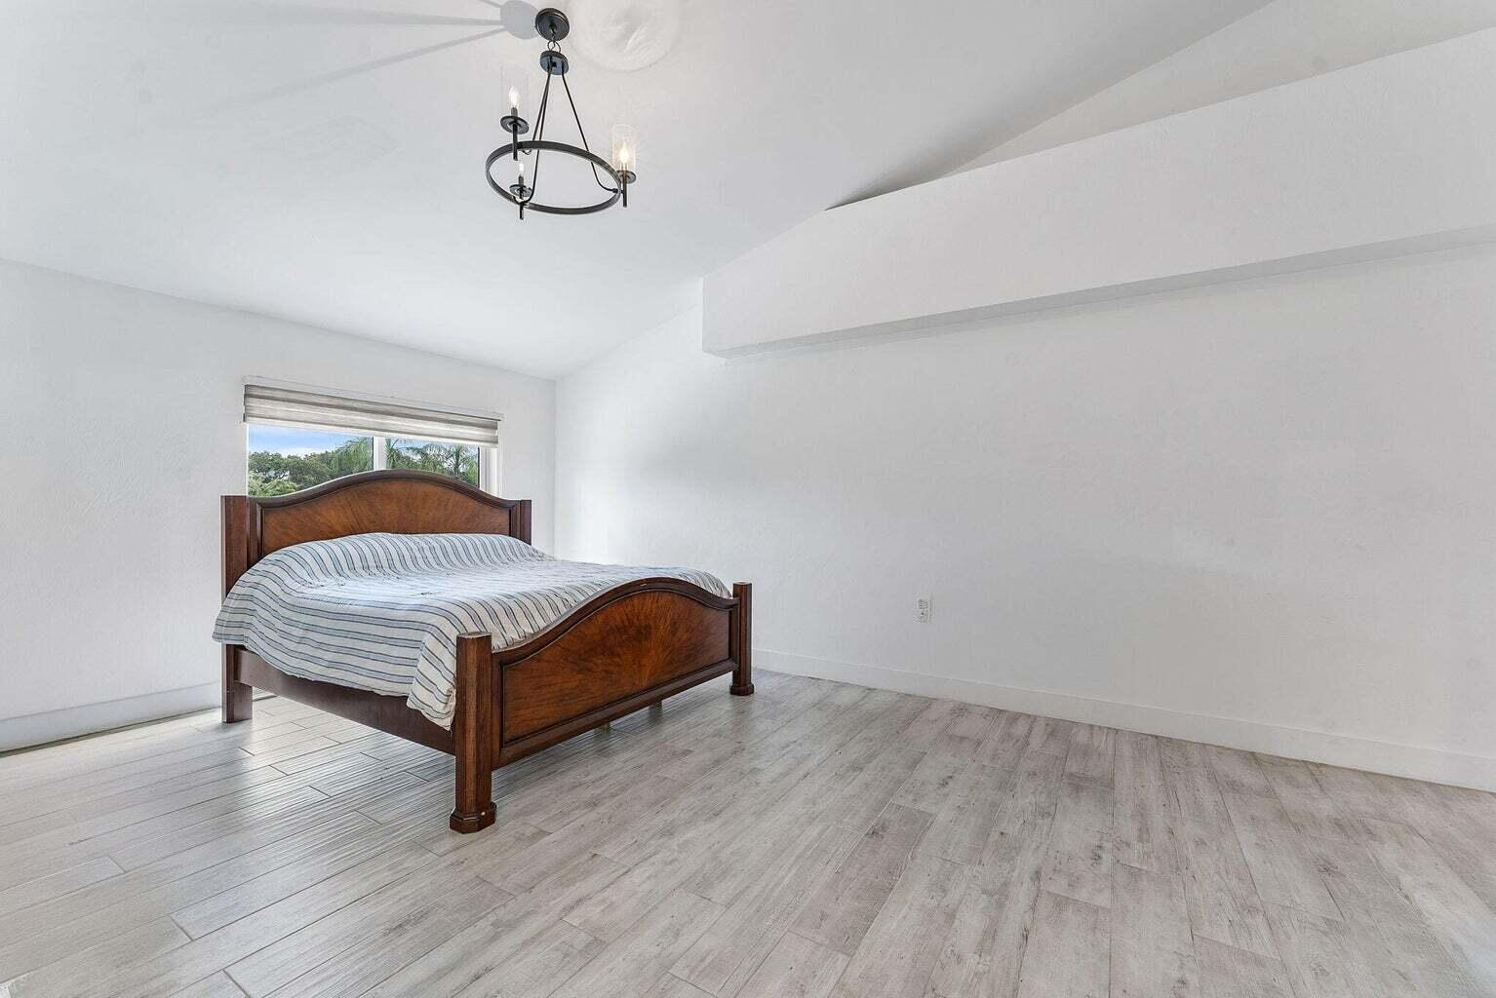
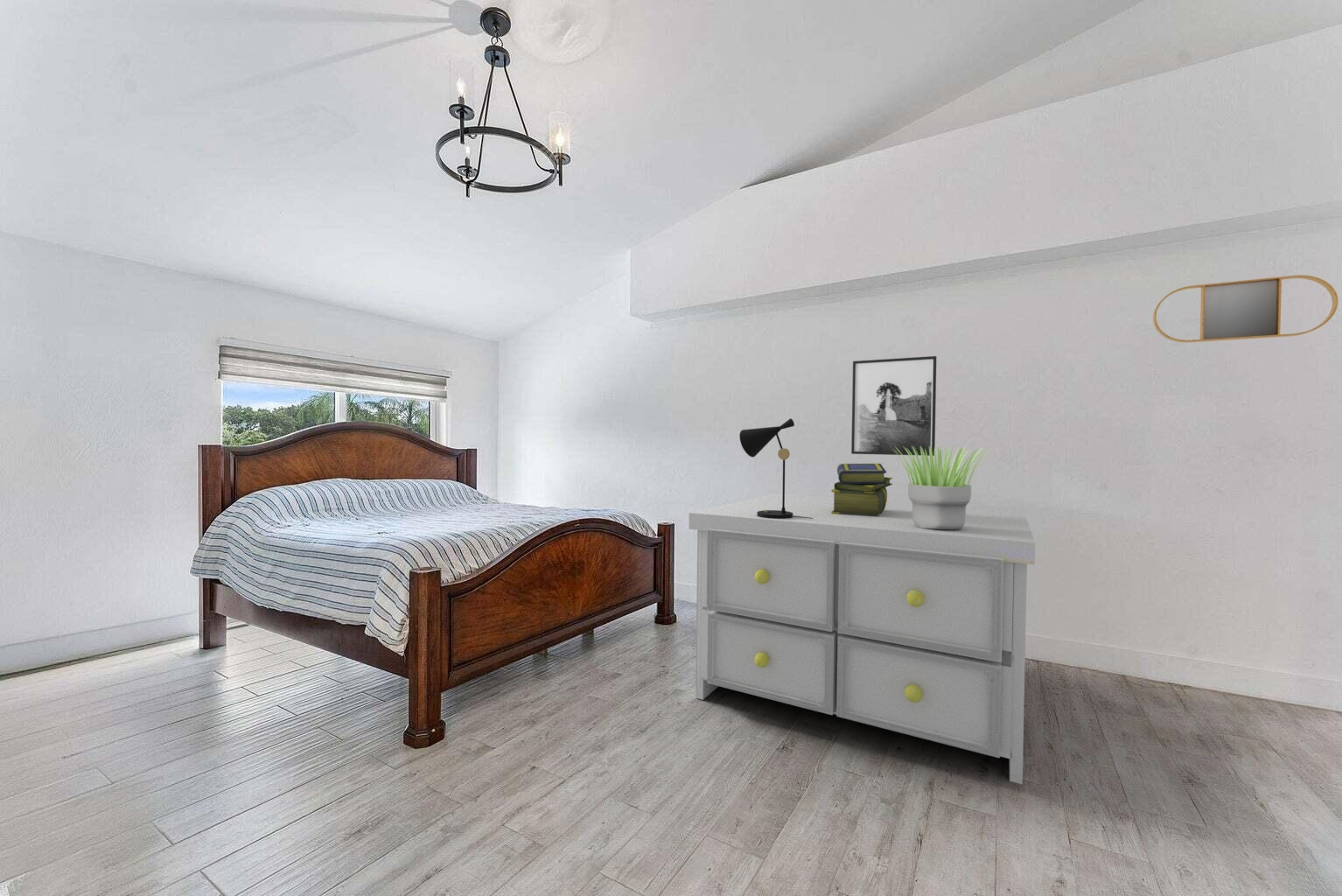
+ table lamp (783, 467)
+ stack of books (862, 487)
+ potted plant (940, 486)
+ home mirror (1239, 310)
+ storage cabinet (863, 600)
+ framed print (892, 407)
